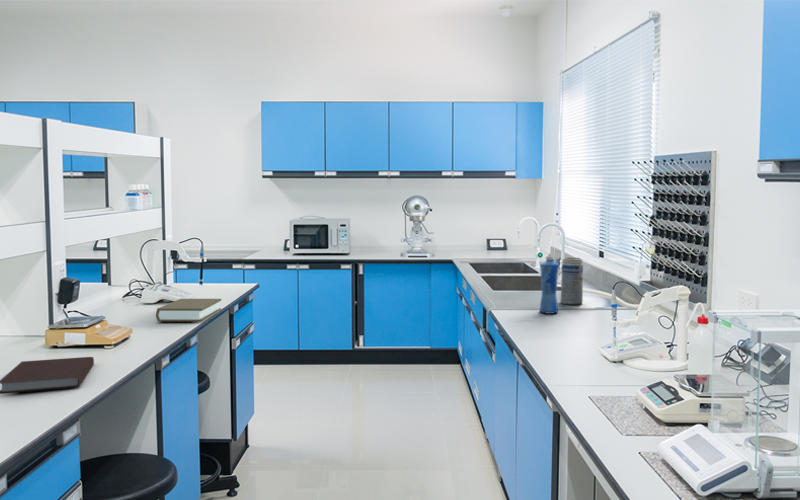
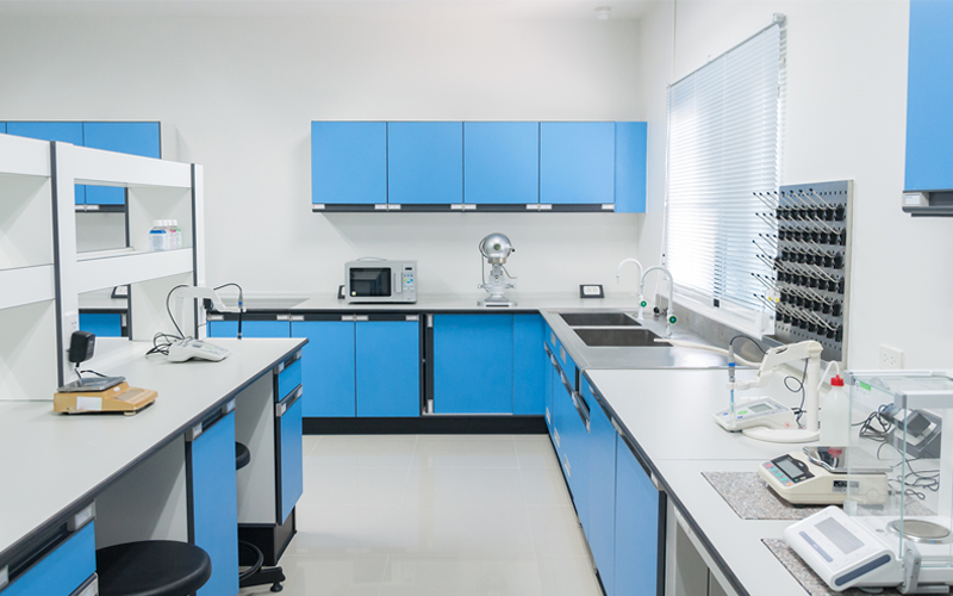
- notebook (49, 373)
- cylindrical container (572, 280)
- squeeze bottle (549, 283)
- book (190, 309)
